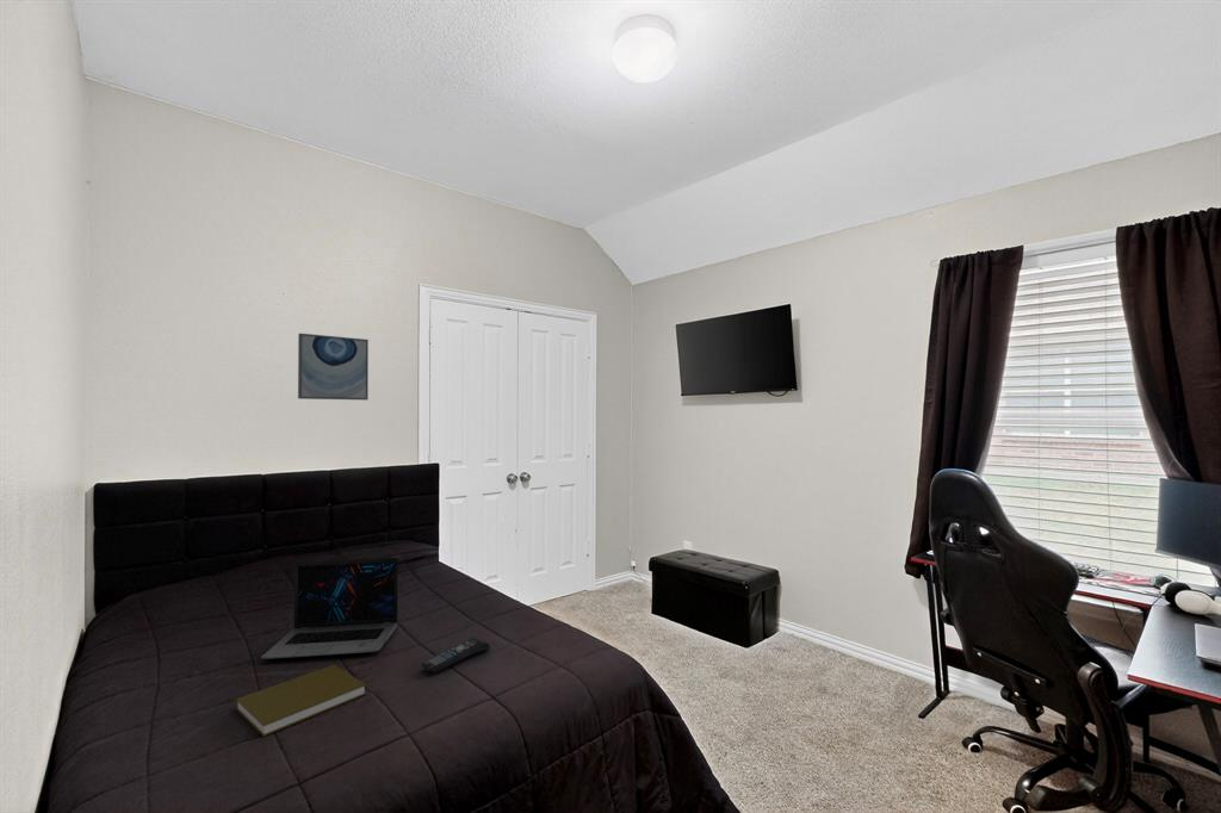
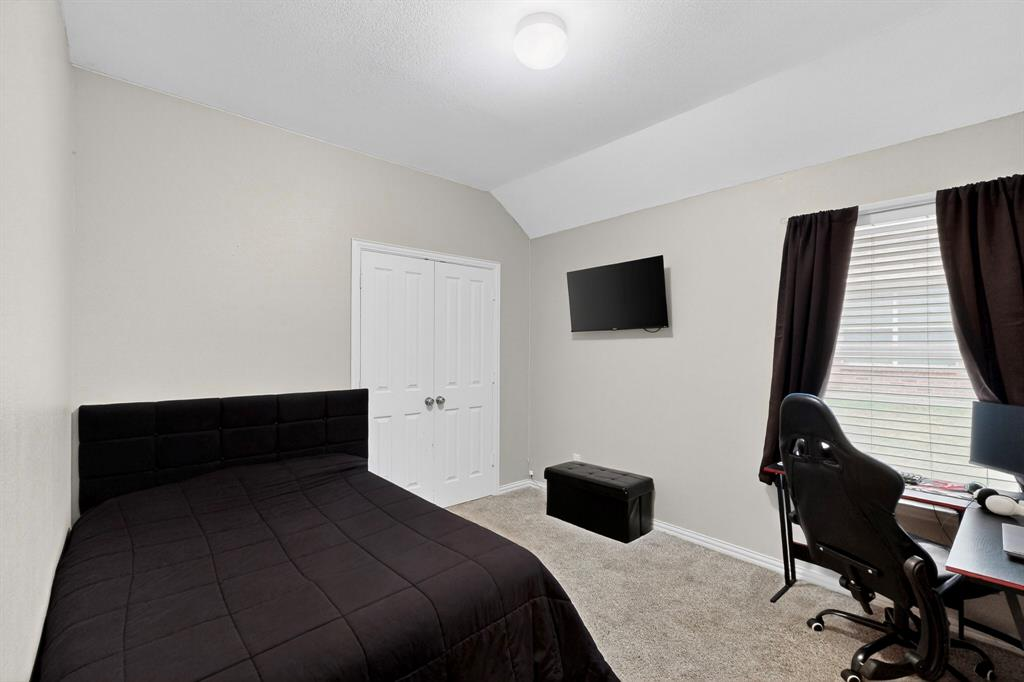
- laptop (334, 606)
- wall art (334, 367)
- book (302, 696)
- remote control (457, 653)
